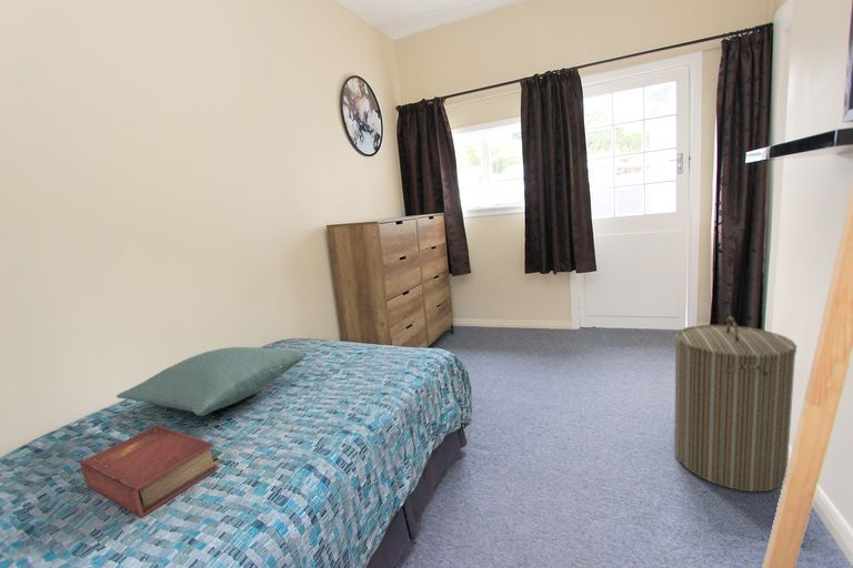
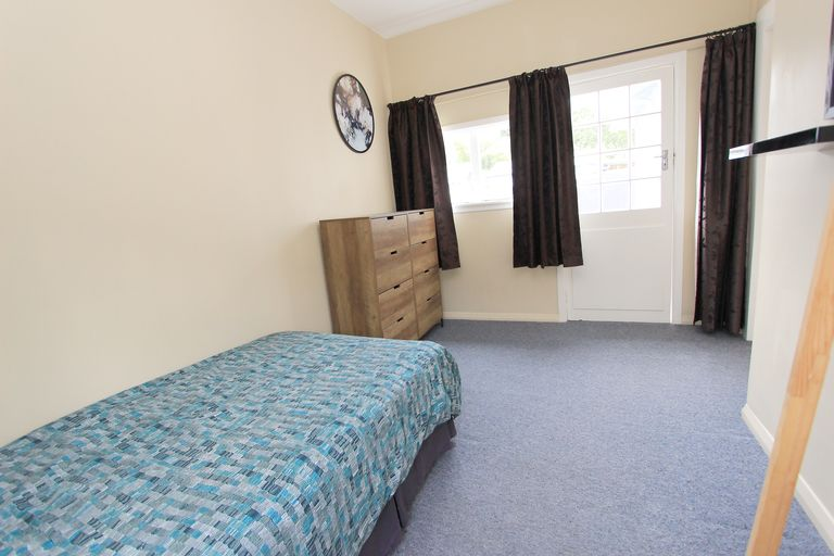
- book (150, 465)
- laundry hamper (729, 392)
- pillow (219, 375)
